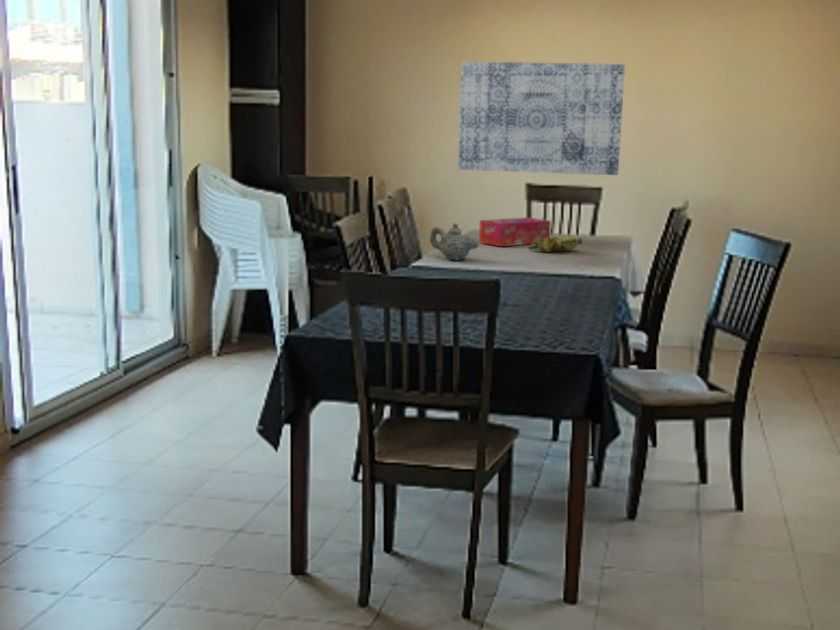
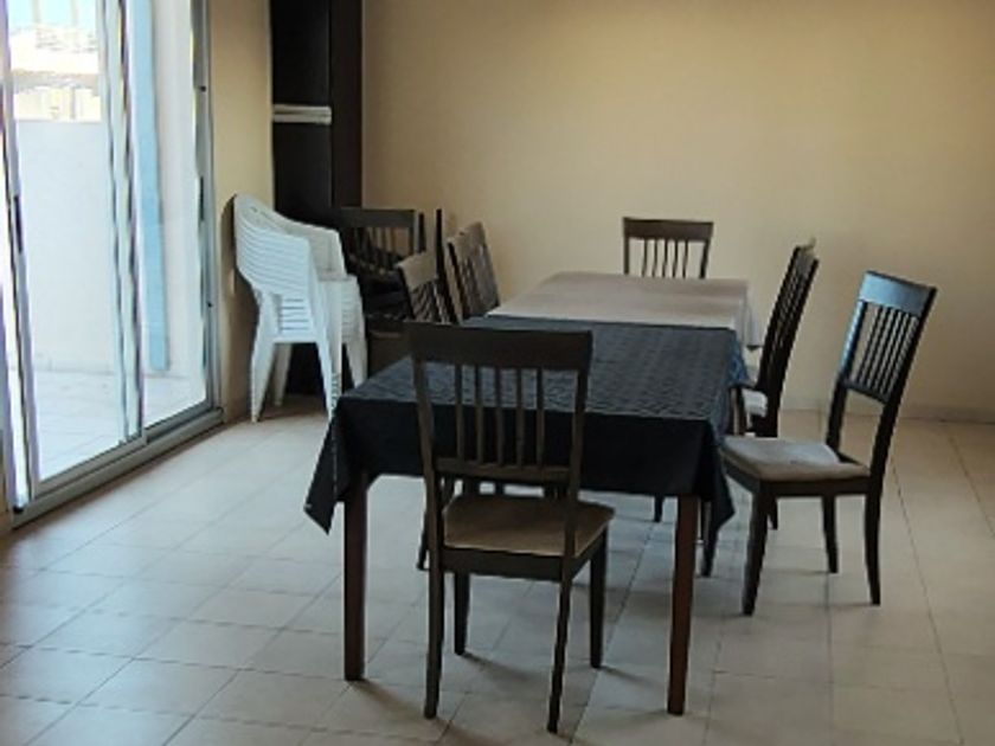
- wall art (539, 118)
- teapot (454, 241)
- banana bunch (555, 244)
- tissue box (514, 231)
